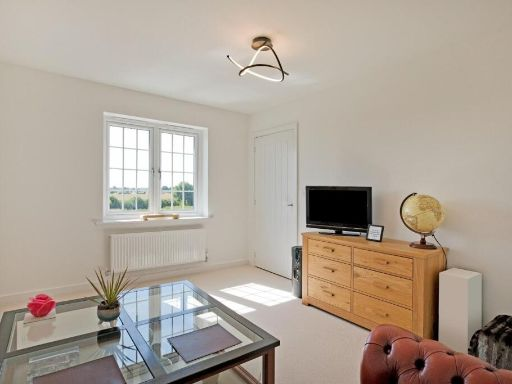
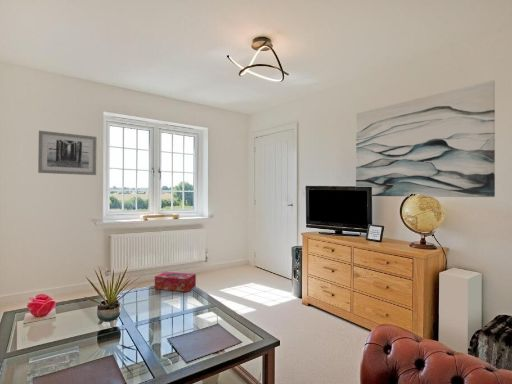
+ tissue box (175, 281)
+ wall art (68, 153)
+ wall art (413, 148)
